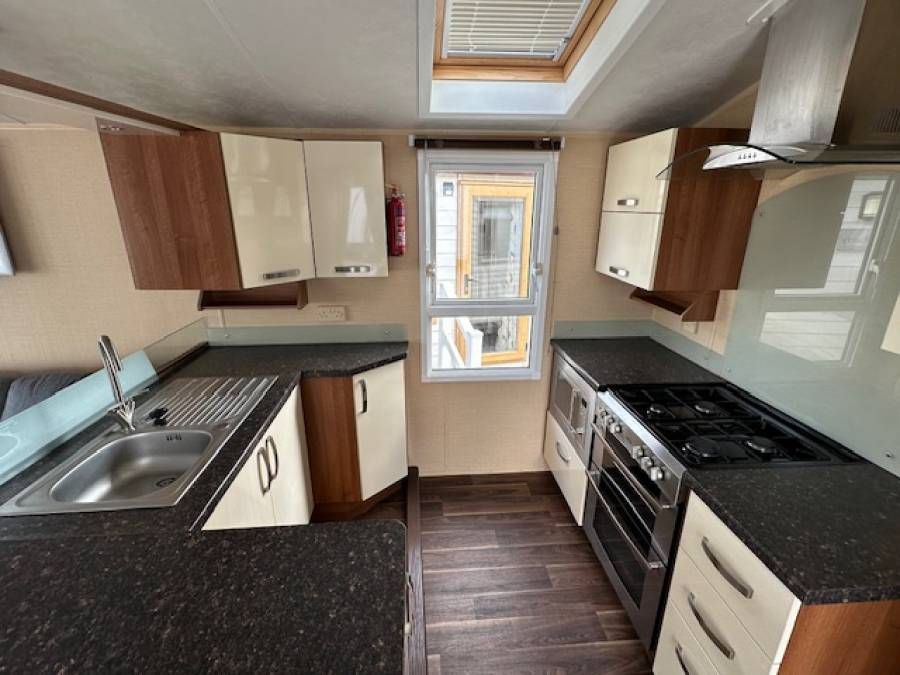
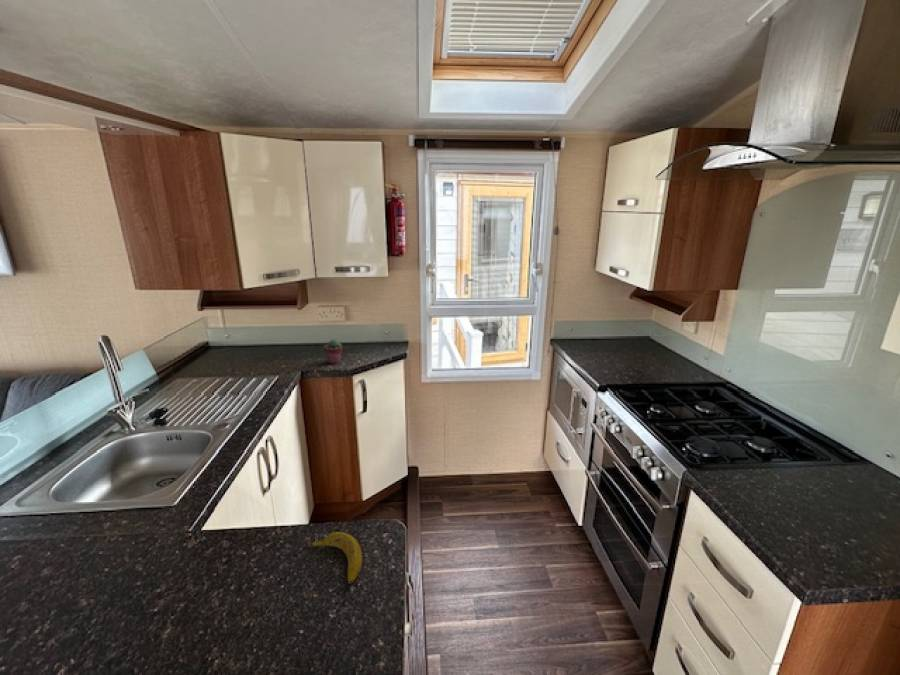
+ potted succulent (333, 350)
+ banana (338, 547)
